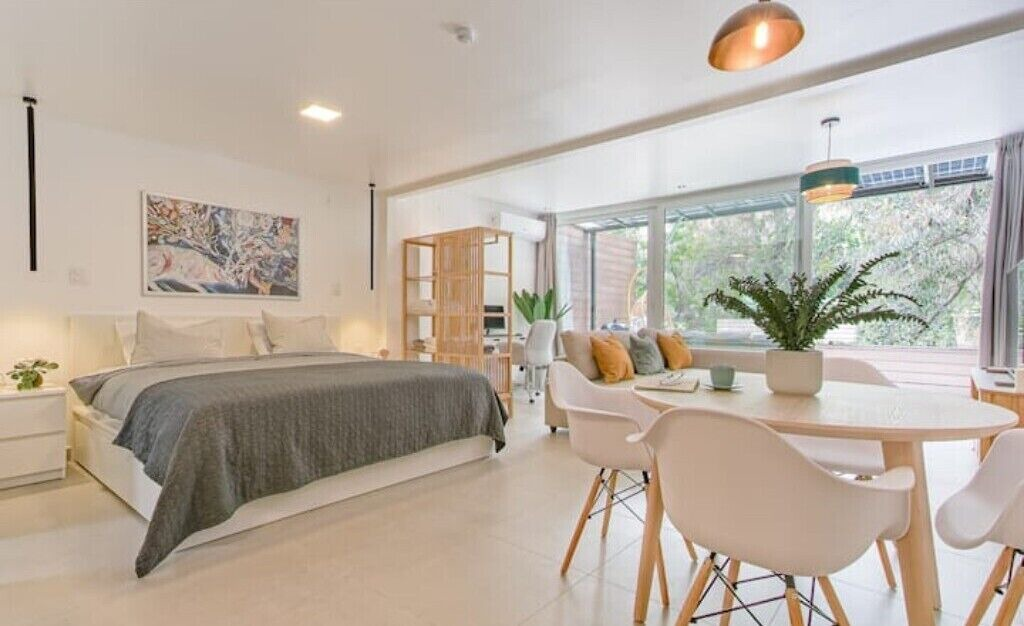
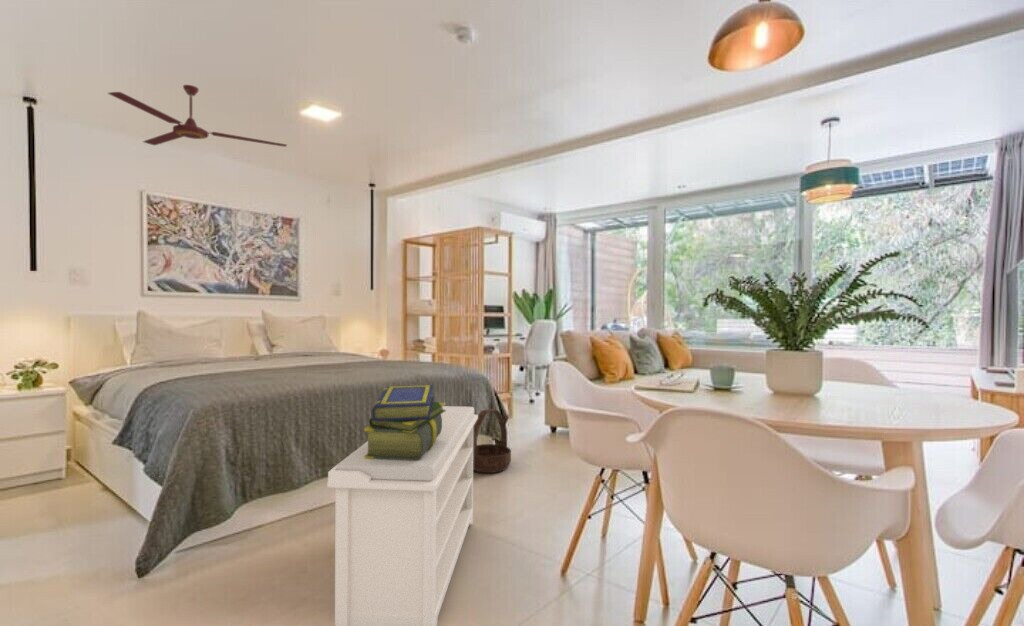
+ basket (489, 444)
+ bench (420, 499)
+ ceiling fan (203, 129)
+ stack of books (407, 419)
